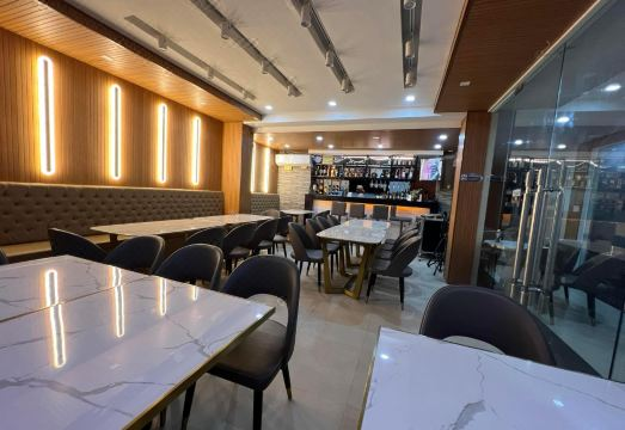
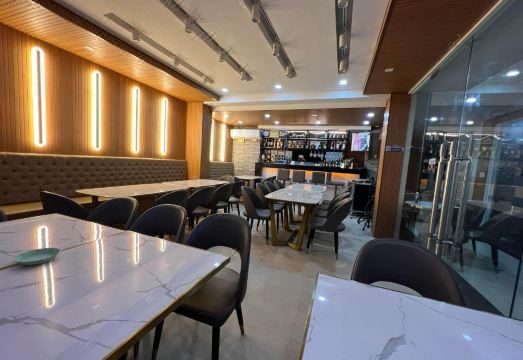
+ saucer (38, 256)
